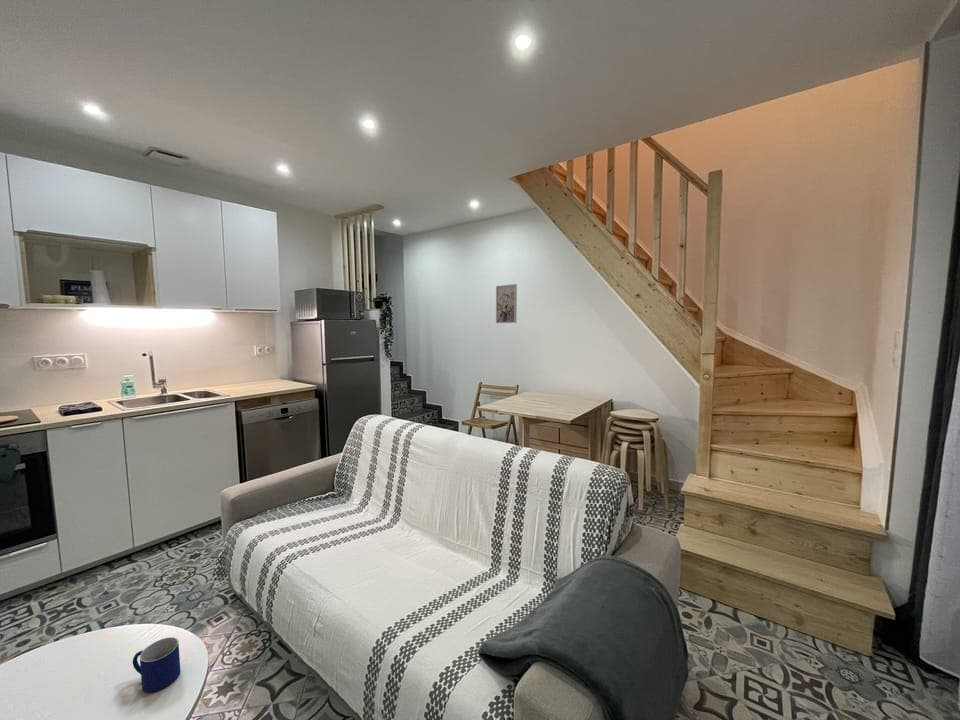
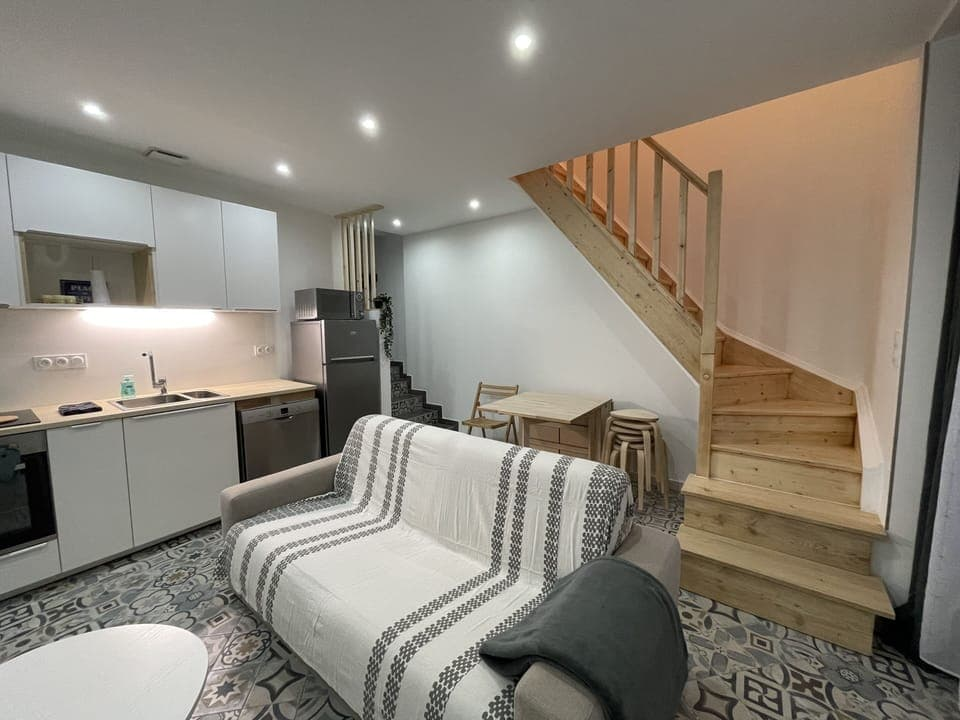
- wall art (506, 304)
- mug (154, 663)
